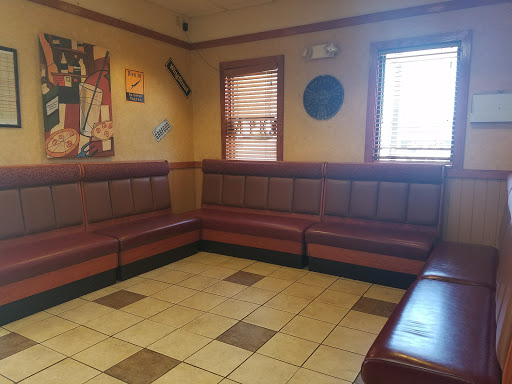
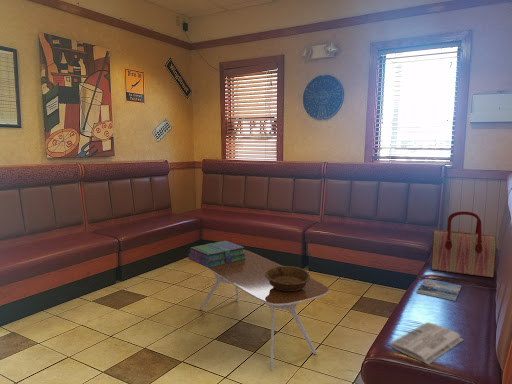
+ coffee table (252, 296)
+ stack of books (217, 252)
+ magazine (439, 289)
+ decorative bowl (287, 279)
+ handbag (462, 240)
+ newspaper (427, 340)
